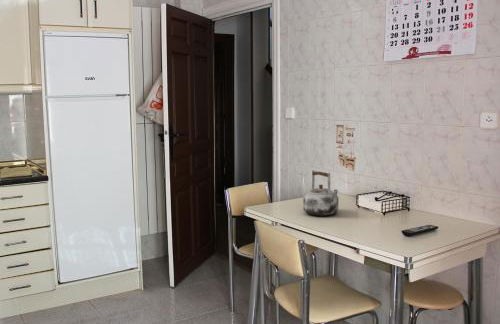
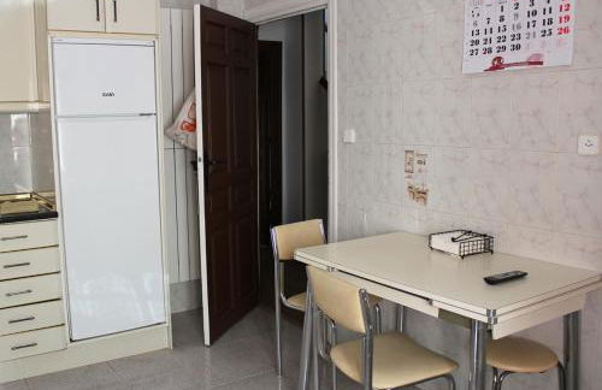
- kettle (323, 193)
